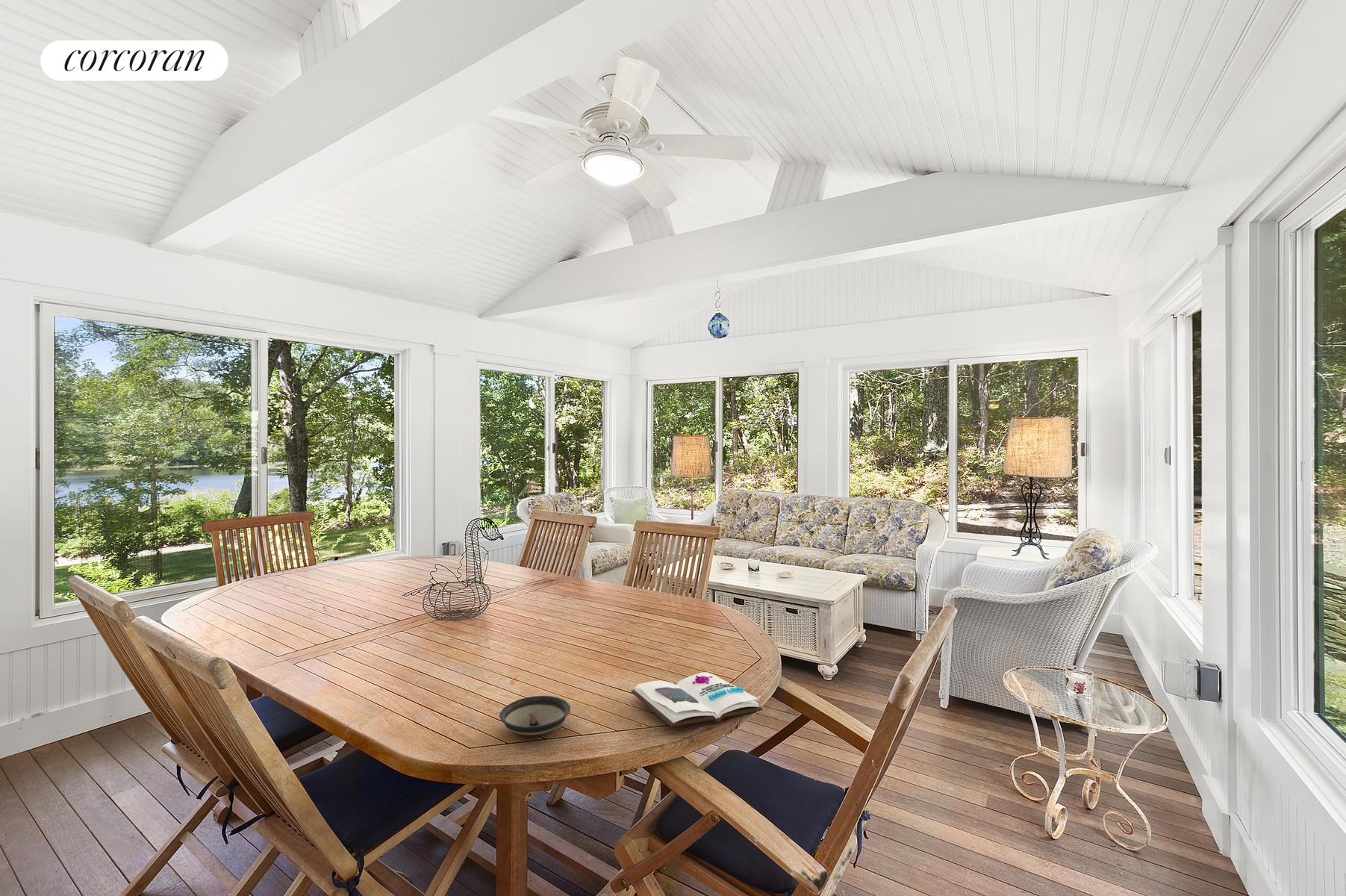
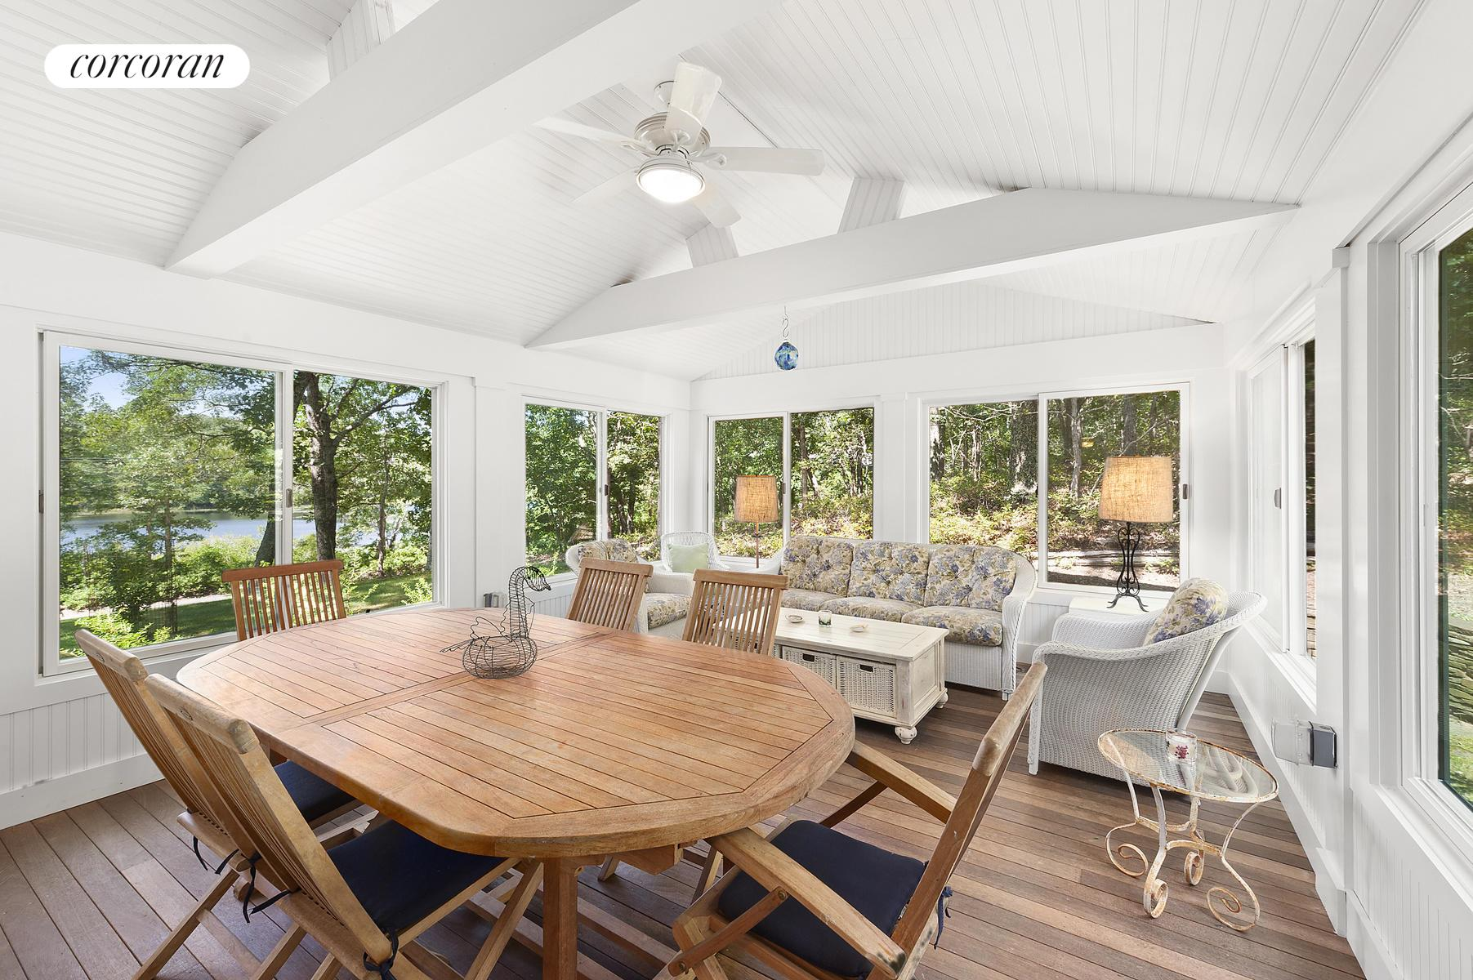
- book (695, 696)
- saucer (535, 718)
